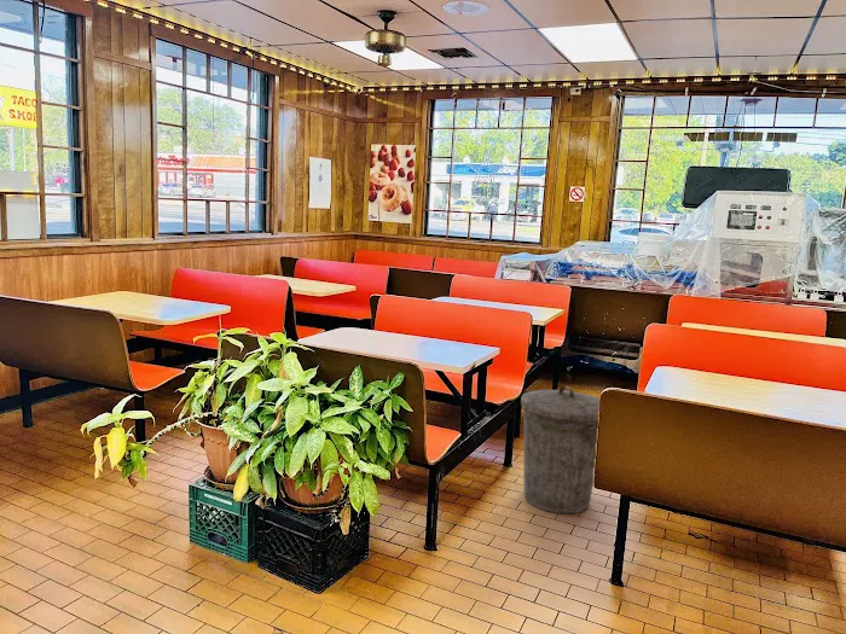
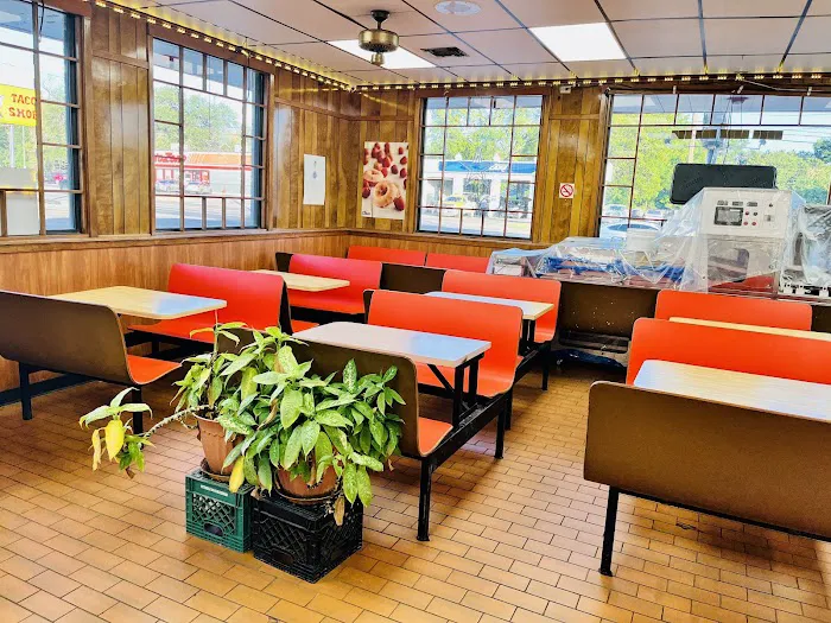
- trash can (561, 443)
